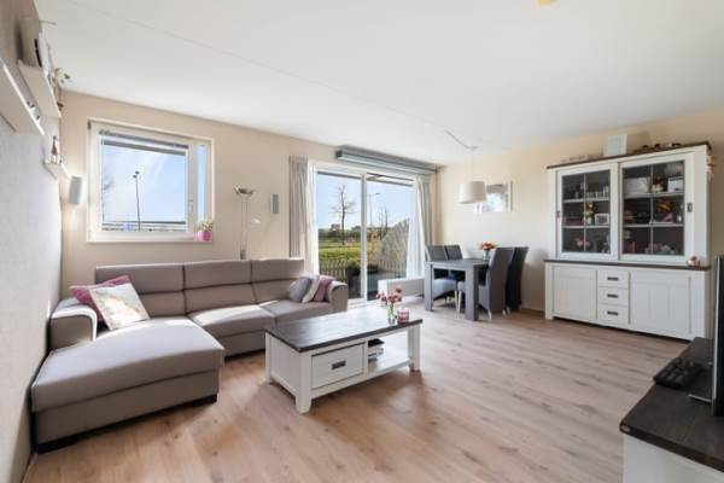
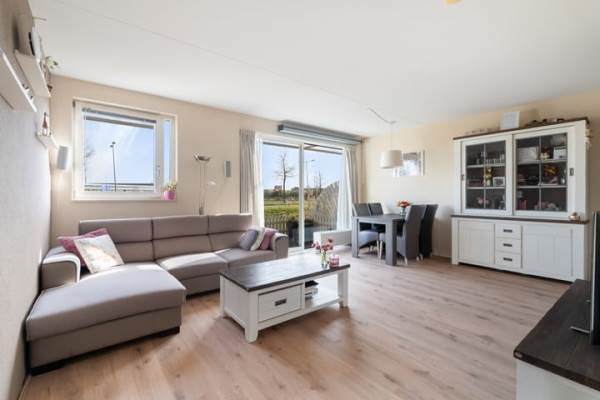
- remote control (678, 371)
